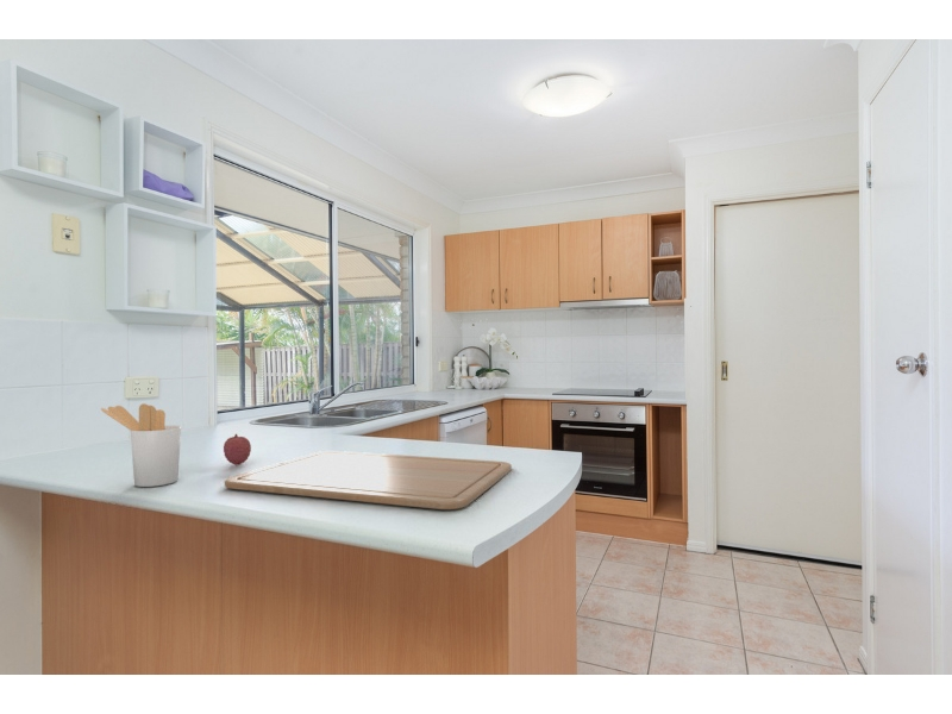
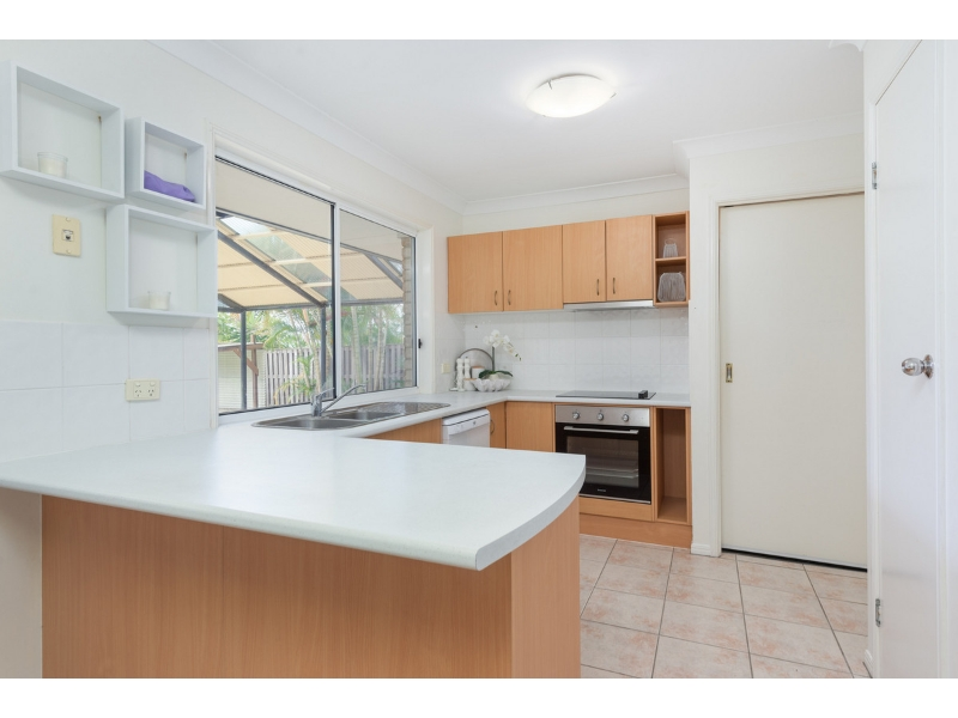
- utensil holder (143, 441)
- chopping board (376, 474)
- fruit (237, 449)
